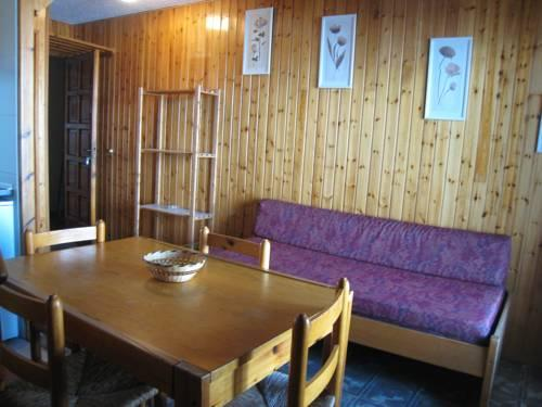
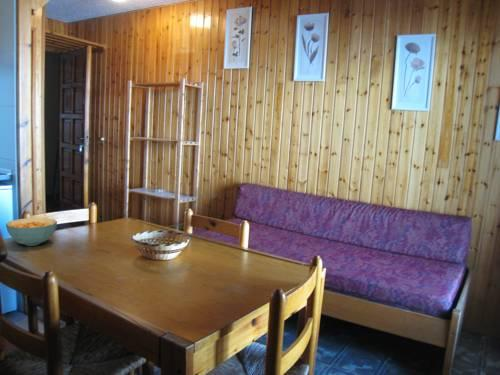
+ cereal bowl (32, 233)
